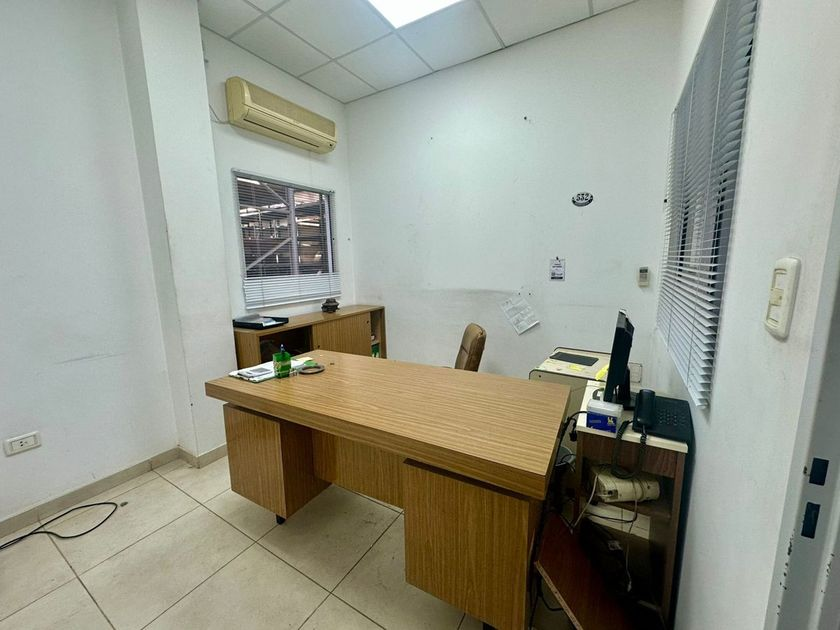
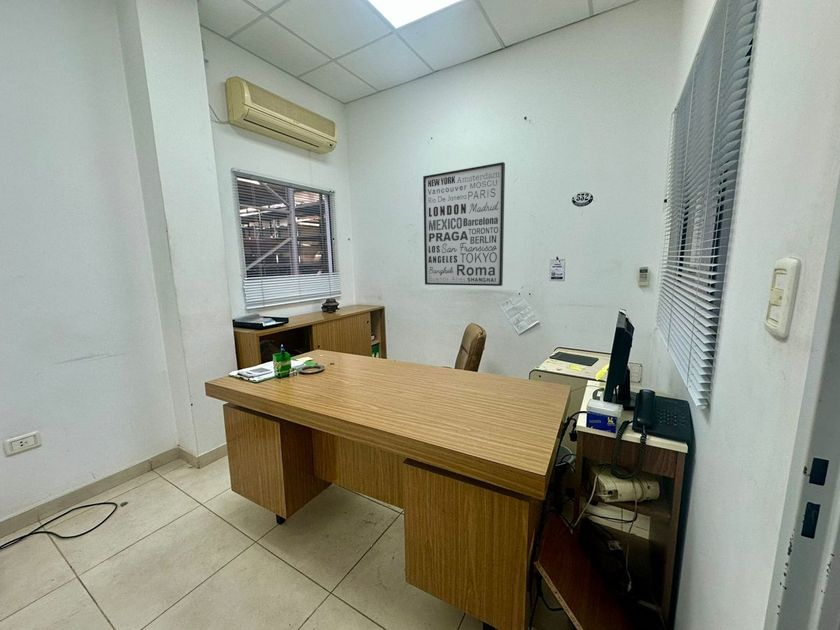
+ wall art (461, 229)
